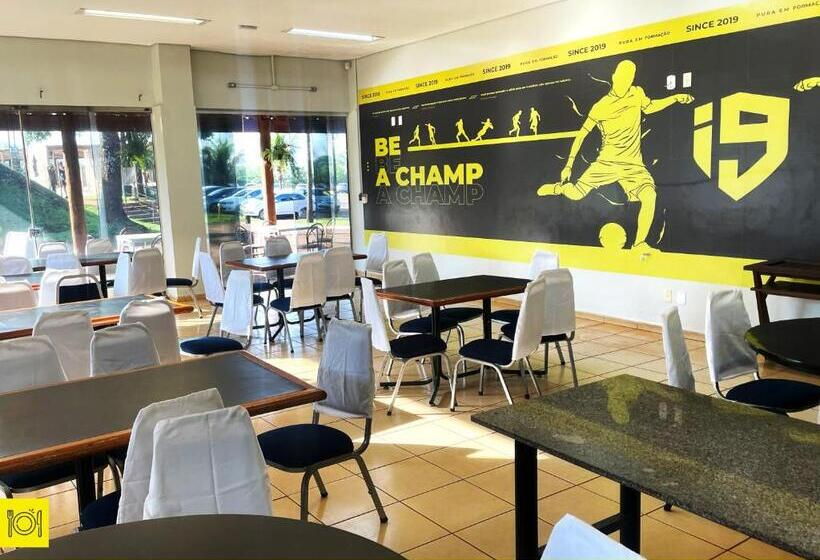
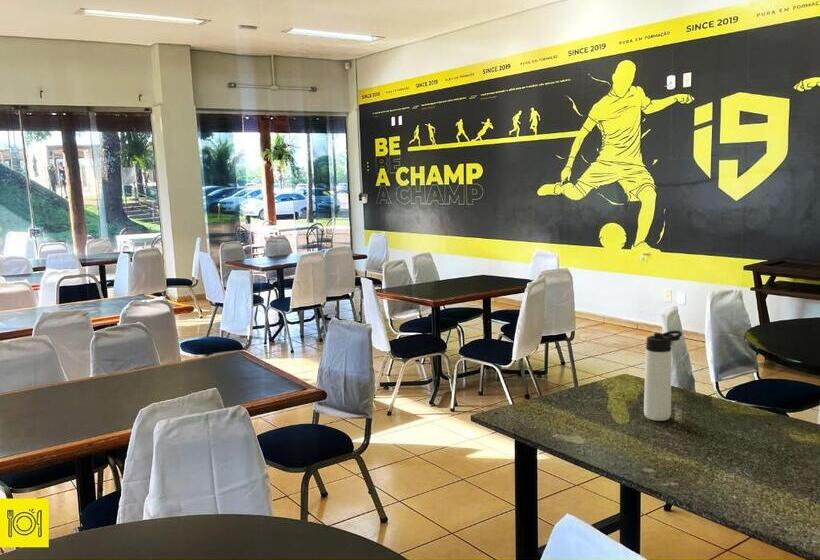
+ thermos bottle (663, 374)
